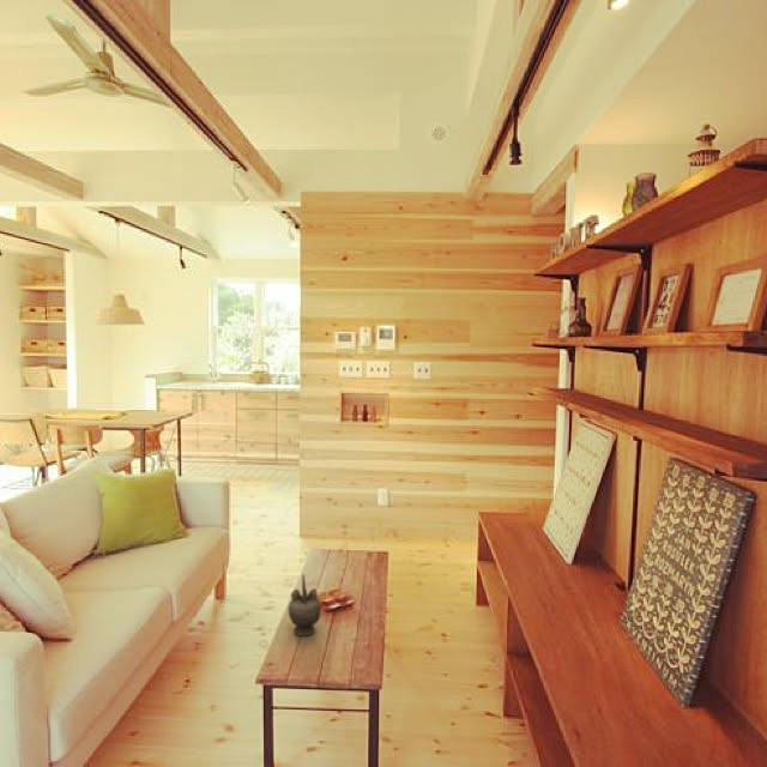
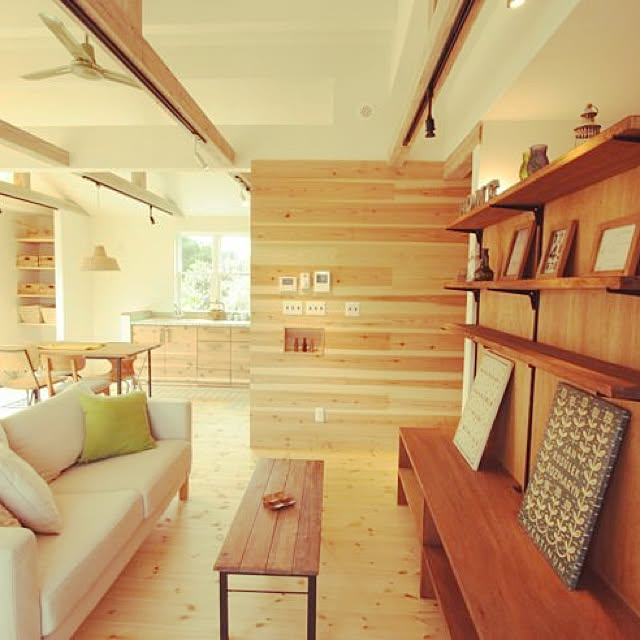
- teapot (304, 600)
